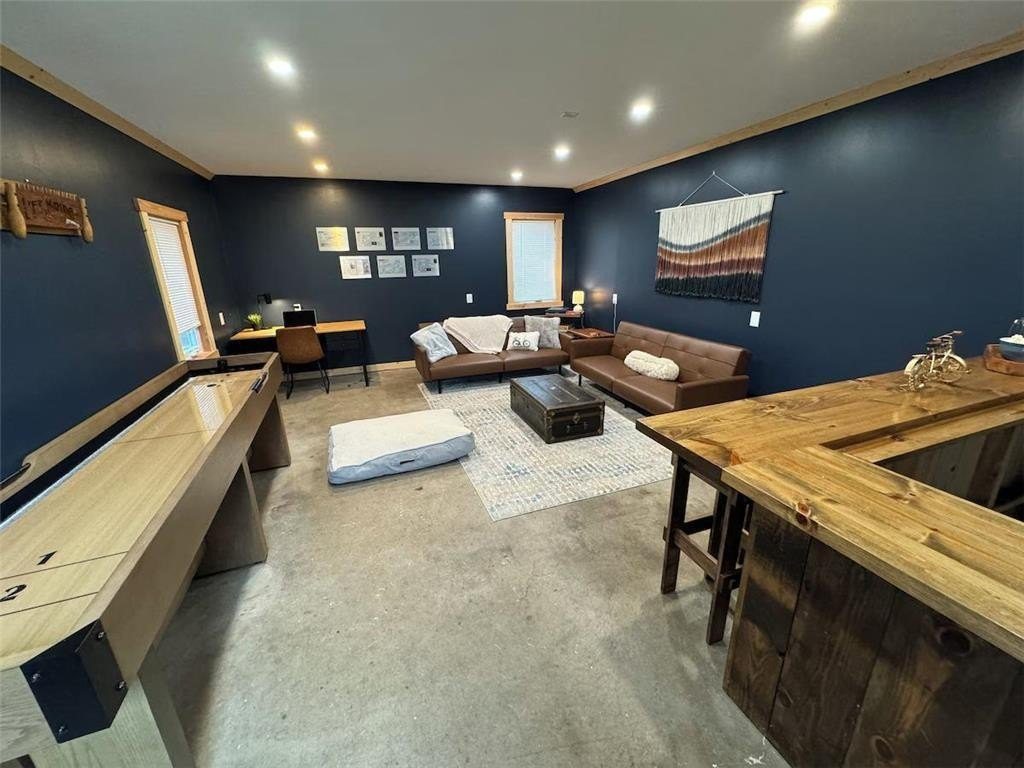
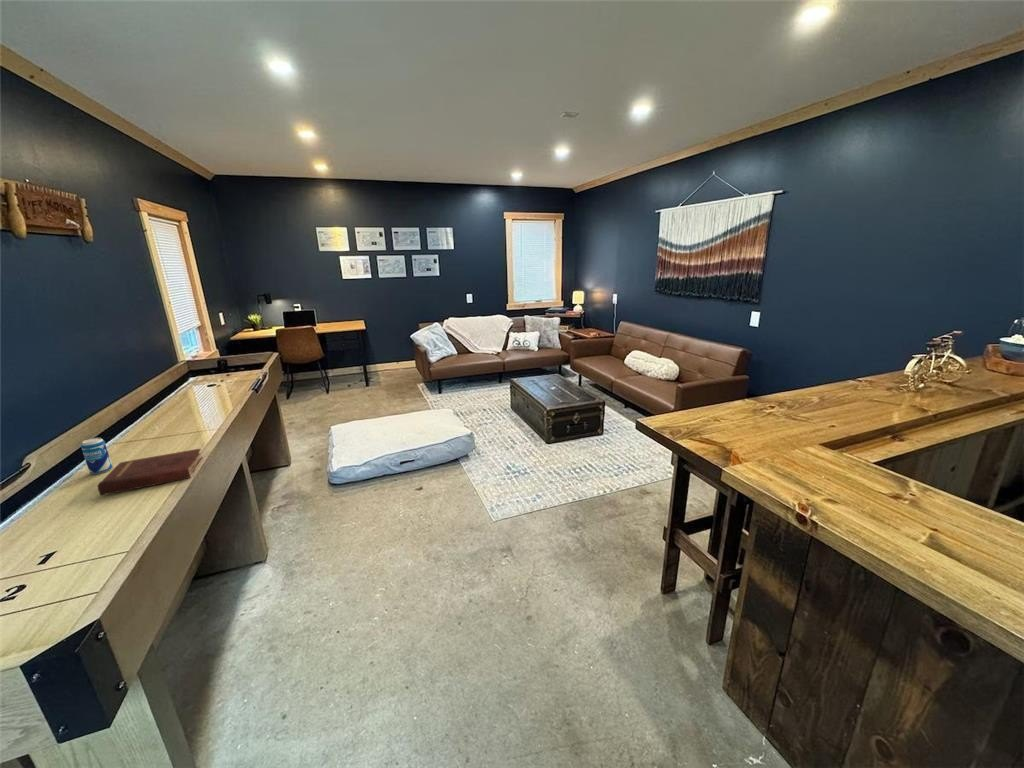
+ hardback book (155, 470)
+ beverage can (96, 455)
